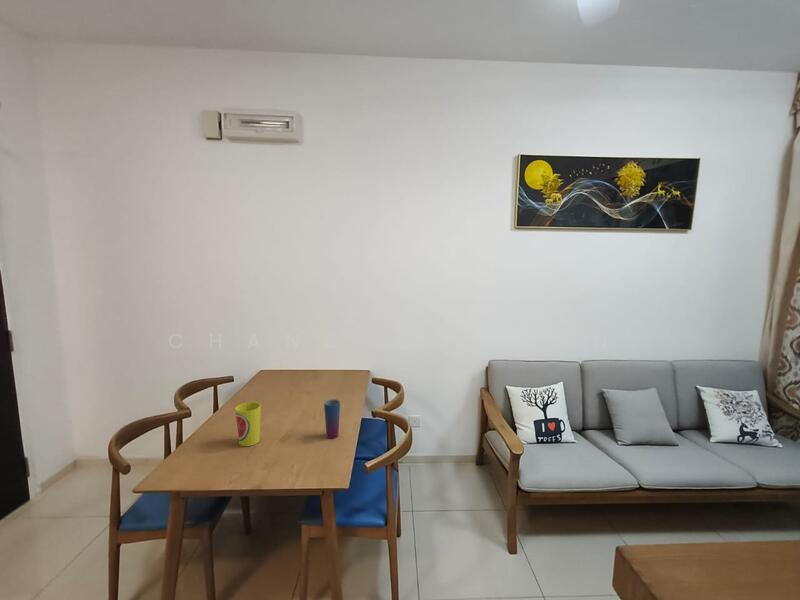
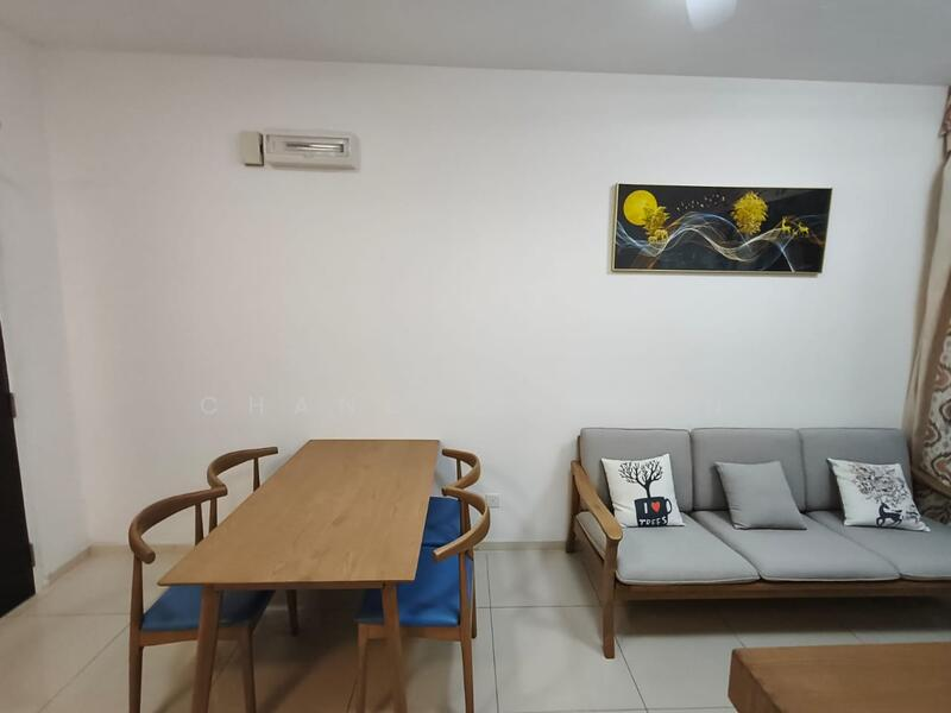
- cup (248, 424)
- cup (332, 418)
